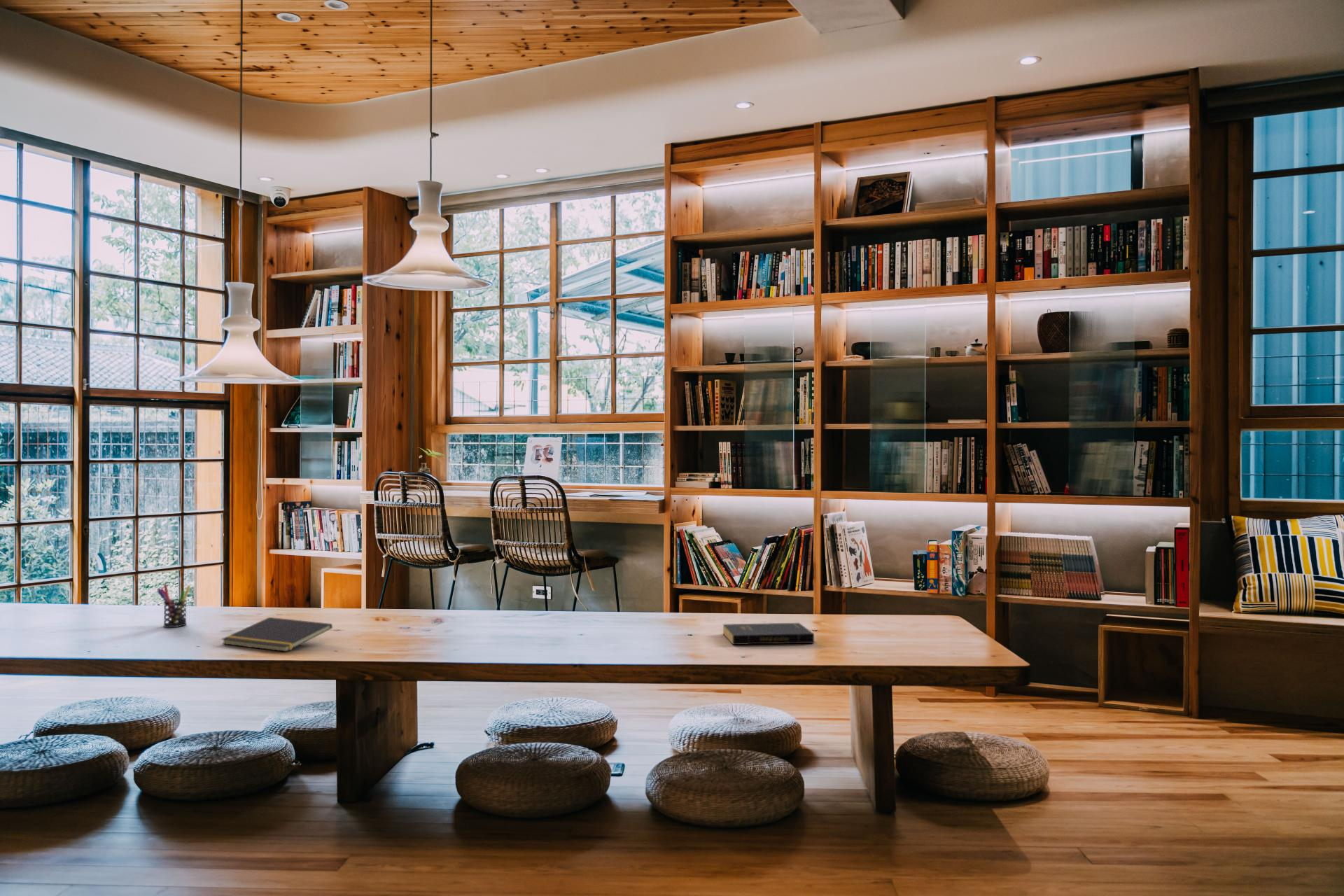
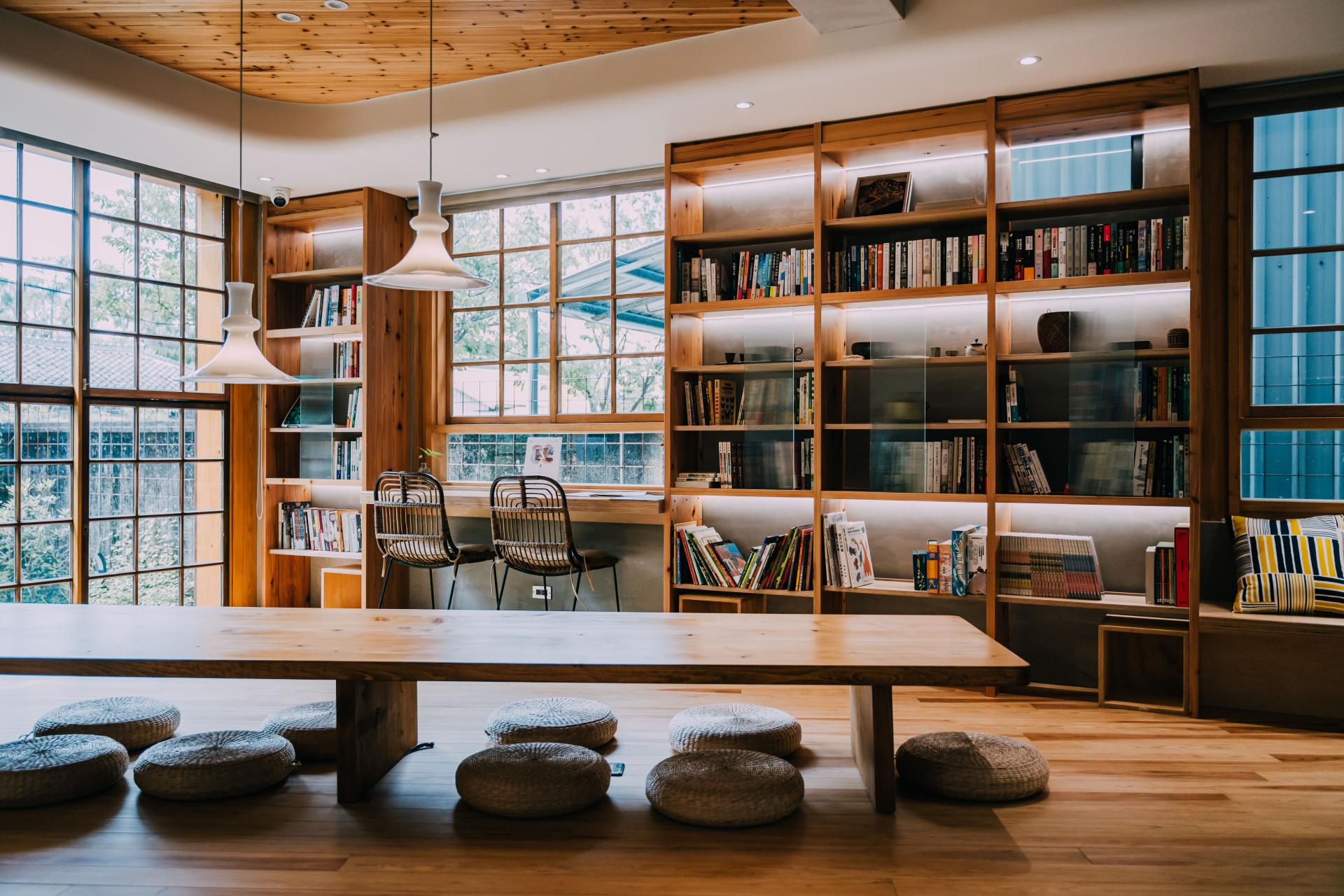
- pen holder (175, 604)
- book (769, 633)
- notepad (277, 634)
